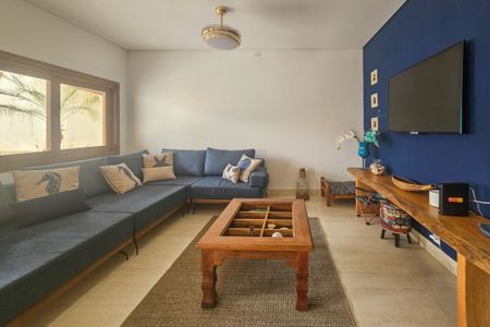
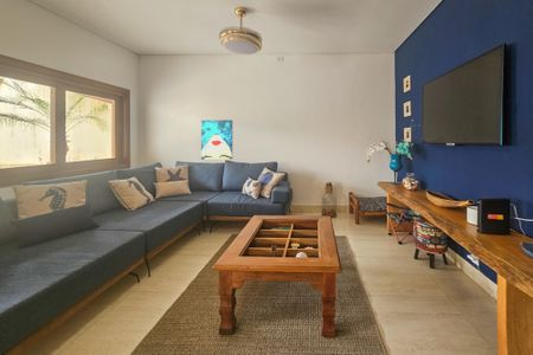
+ wall art (217, 140)
